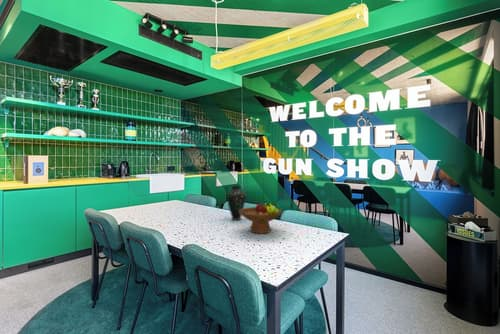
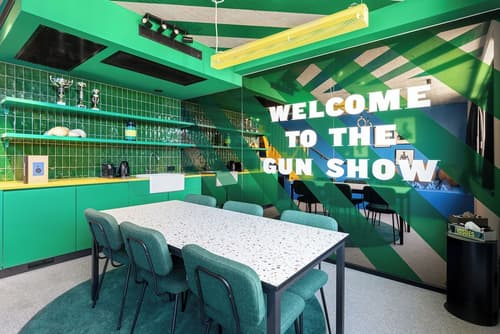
- vase (236, 202)
- fruit bowl (260, 216)
